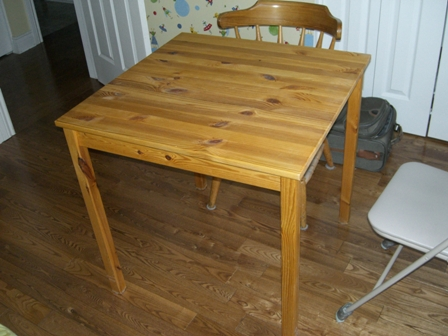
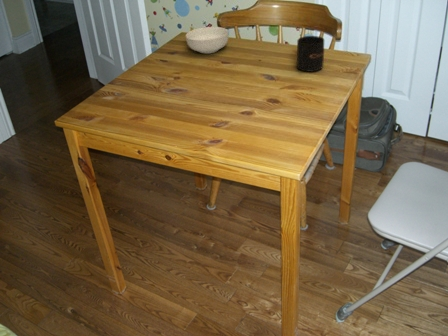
+ mug (307, 55)
+ cereal bowl (207, 41)
